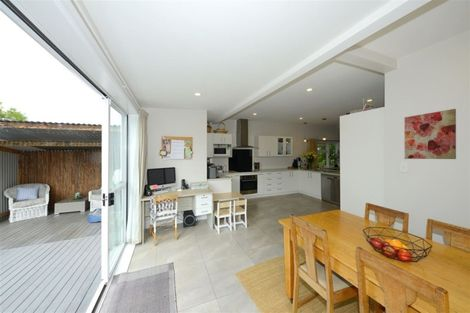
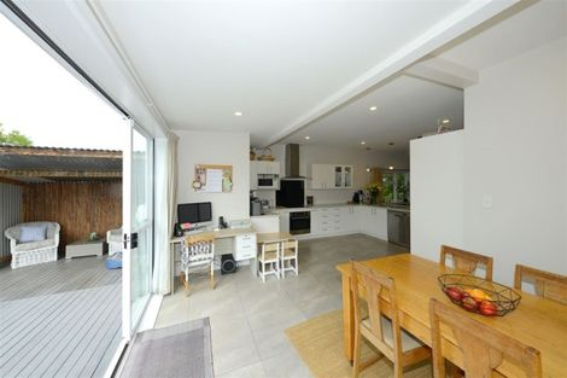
- wall art (427, 136)
